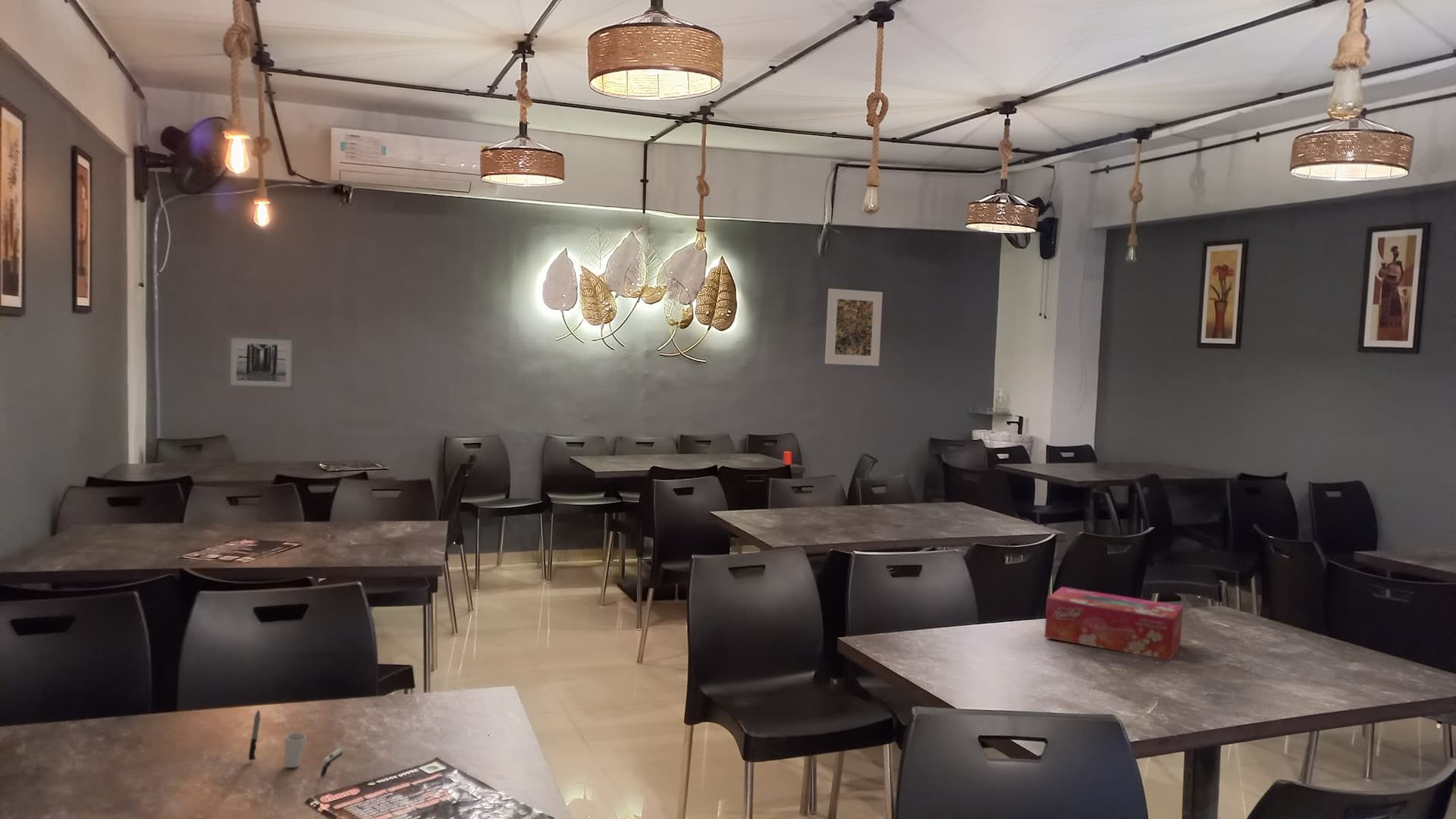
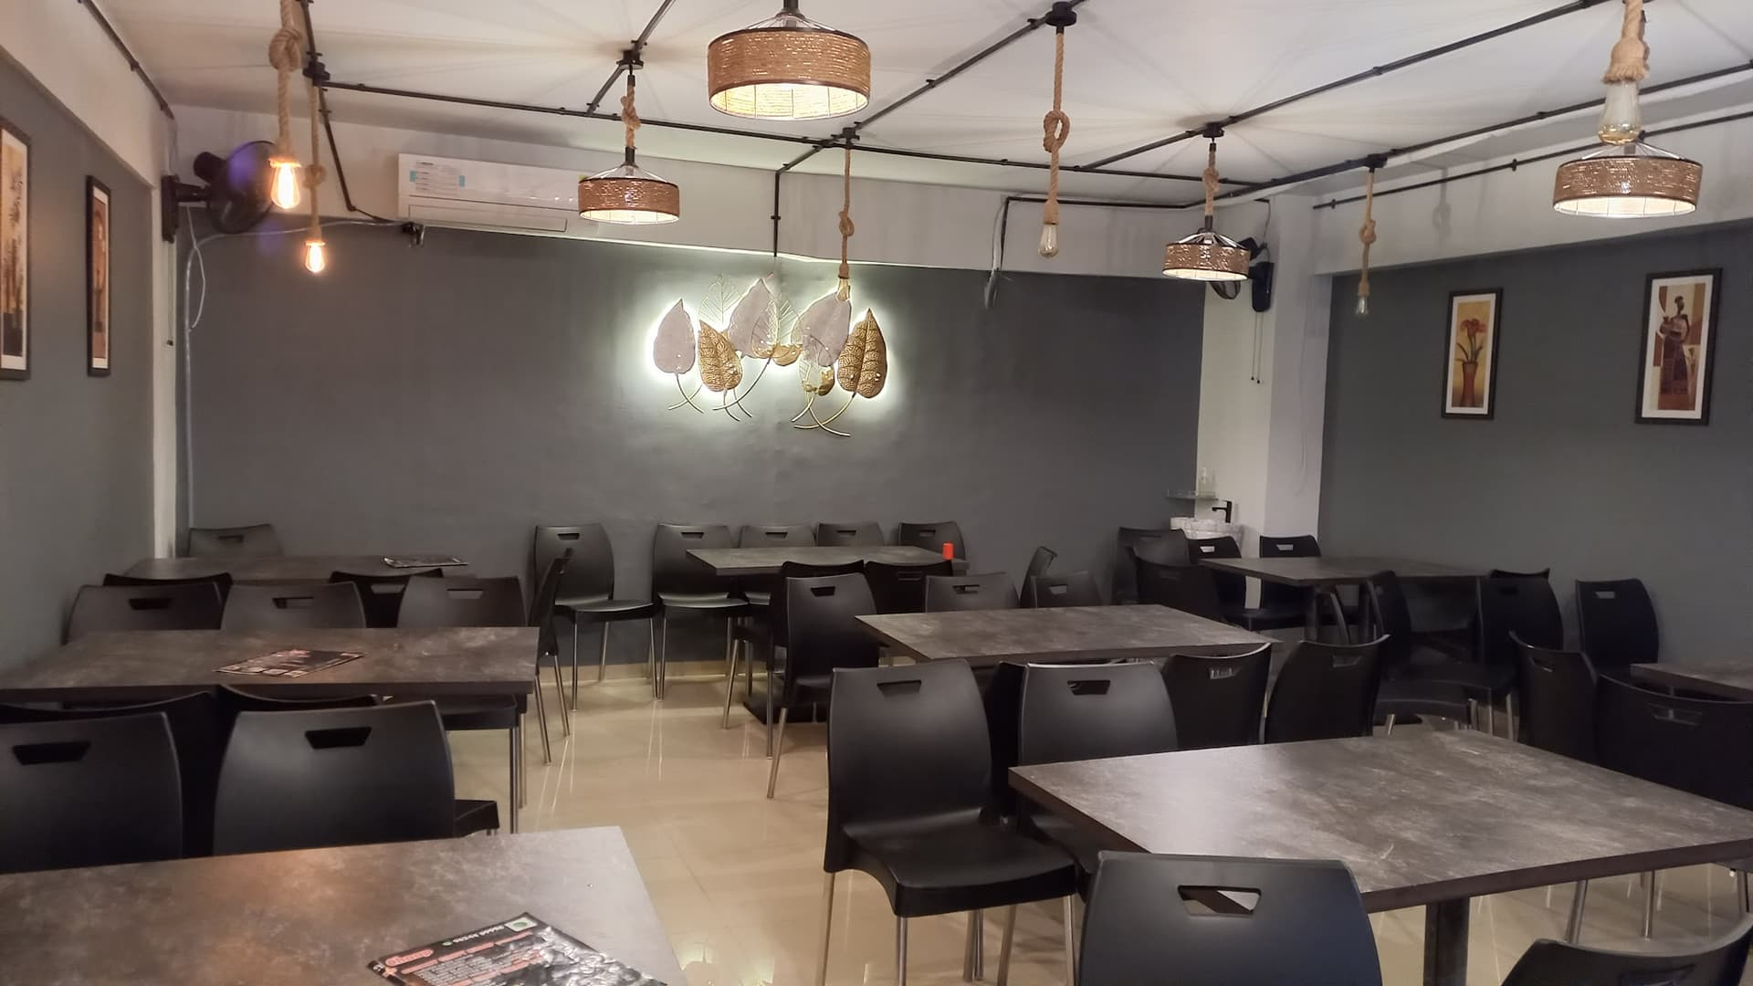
- cup (291, 740)
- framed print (854, 328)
- wall art (261, 362)
- tissue box (1113, 621)
